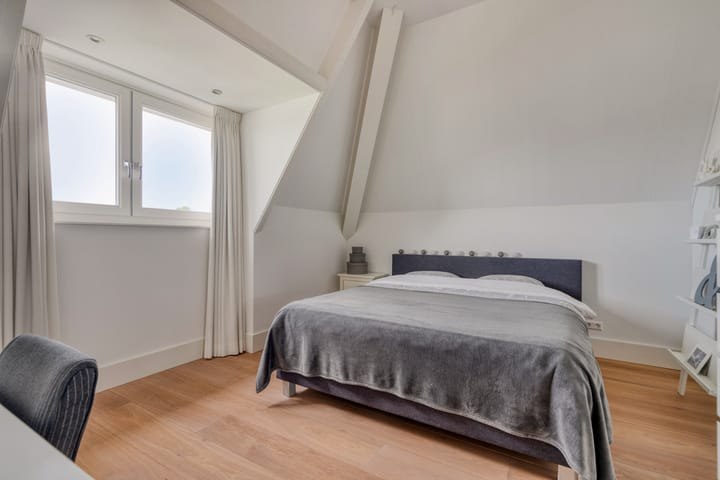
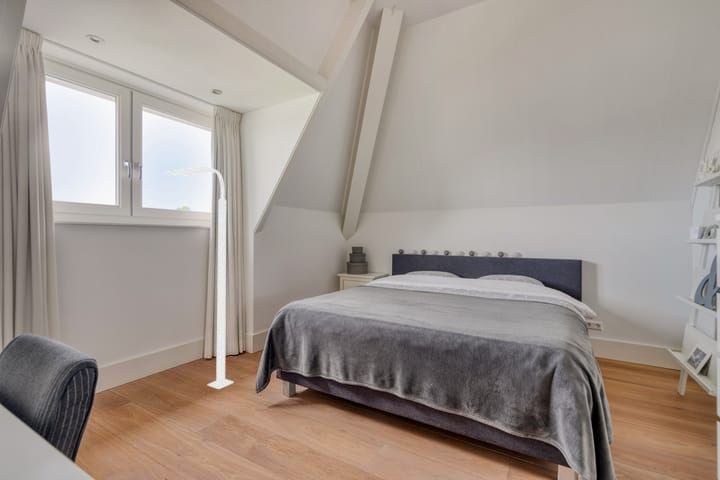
+ street lamp (218, 272)
